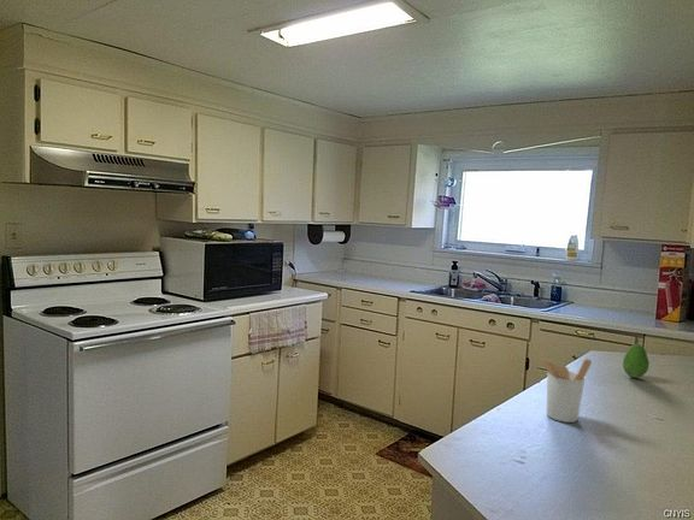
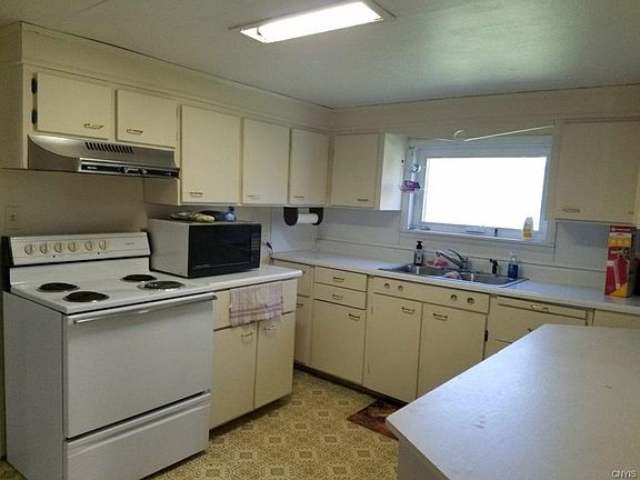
- fruit (635, 360)
- utensil holder (561, 386)
